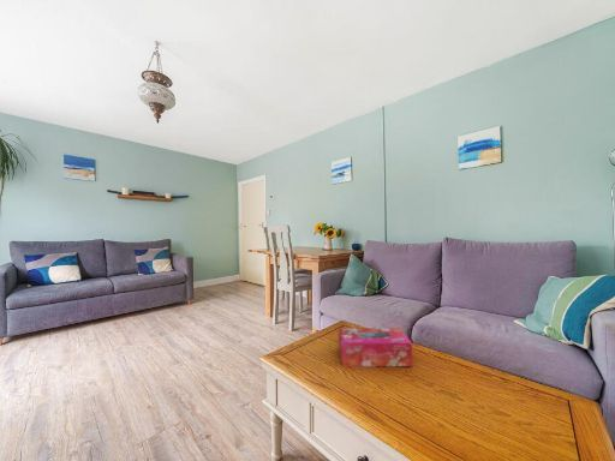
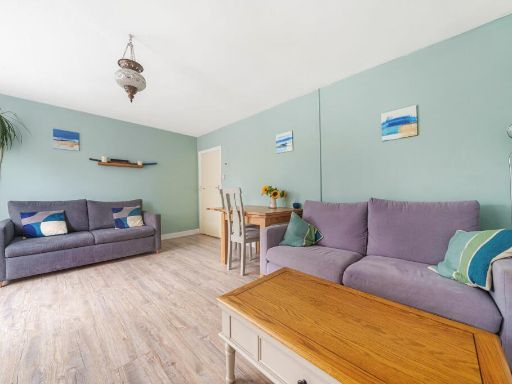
- tissue box (372, 346)
